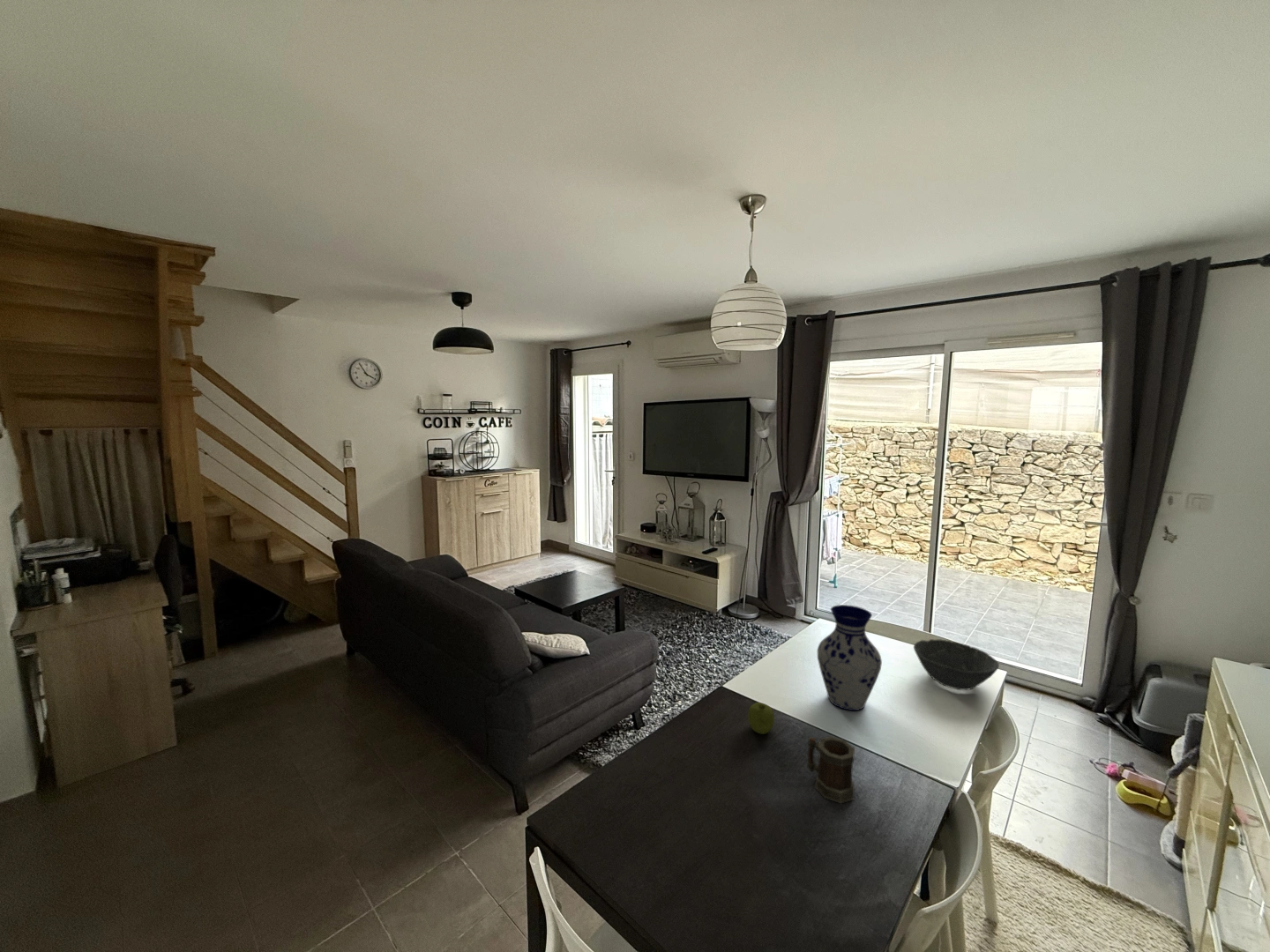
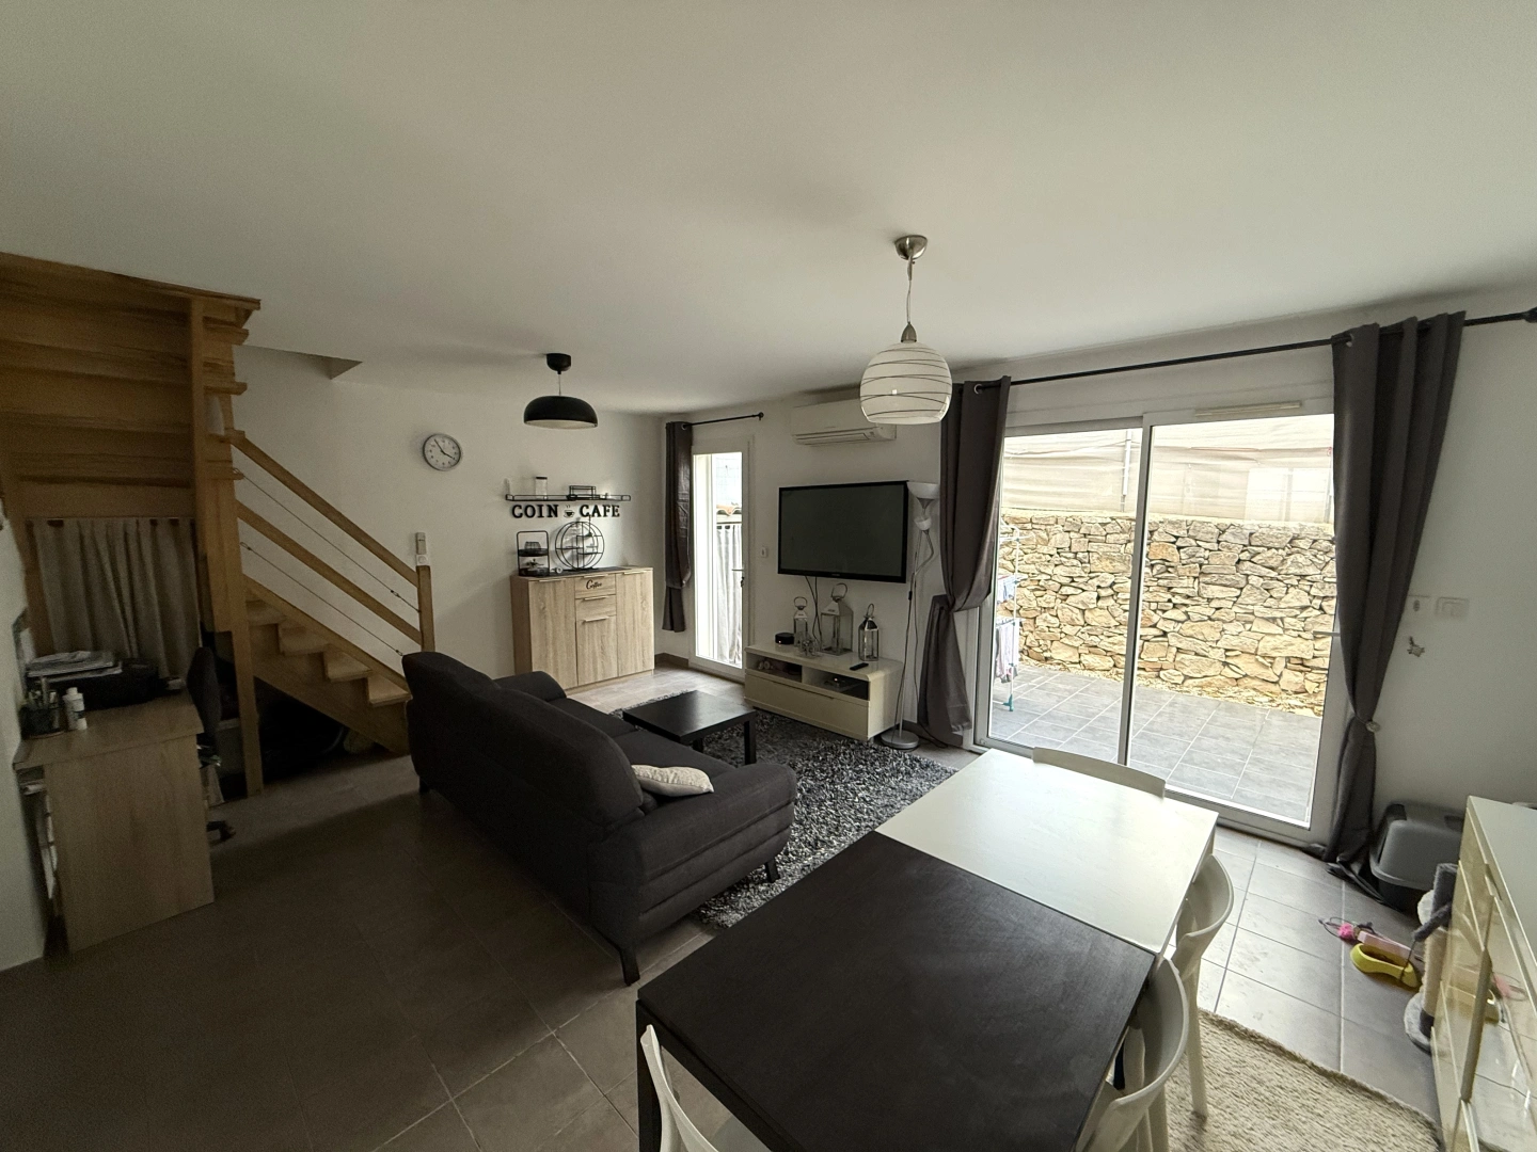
- bowl (953, 667)
- vase (848, 657)
- fruit (761, 717)
- mug (830, 765)
